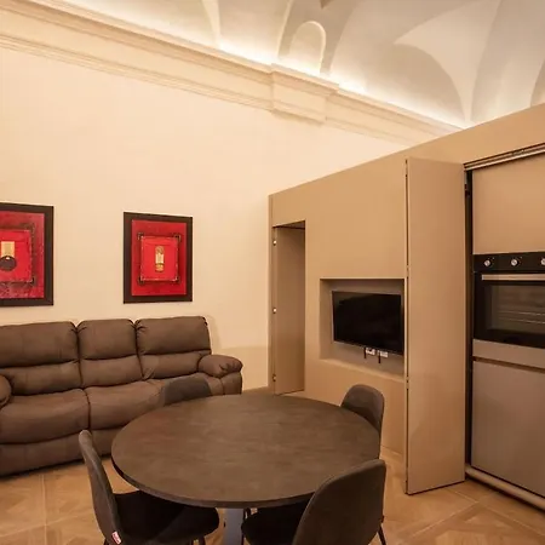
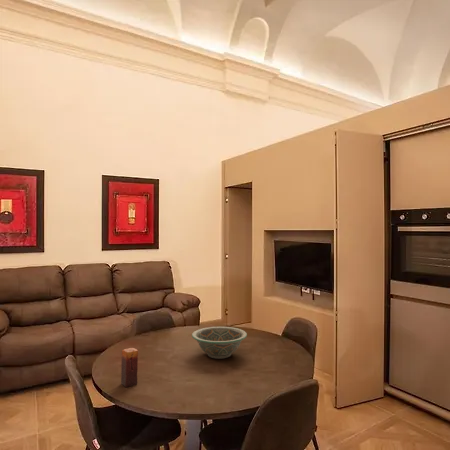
+ decorative bowl (219, 344)
+ candle (129, 366)
